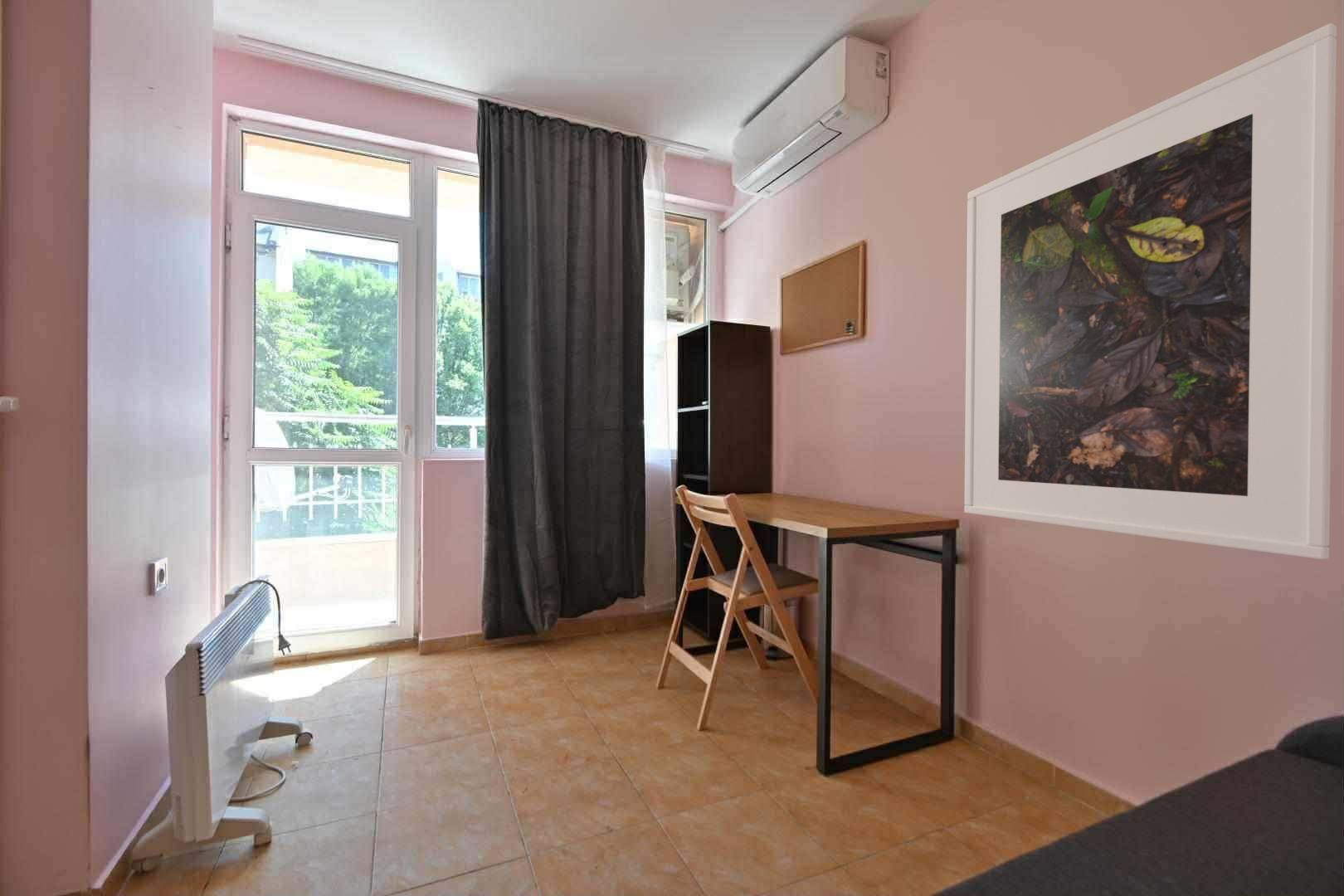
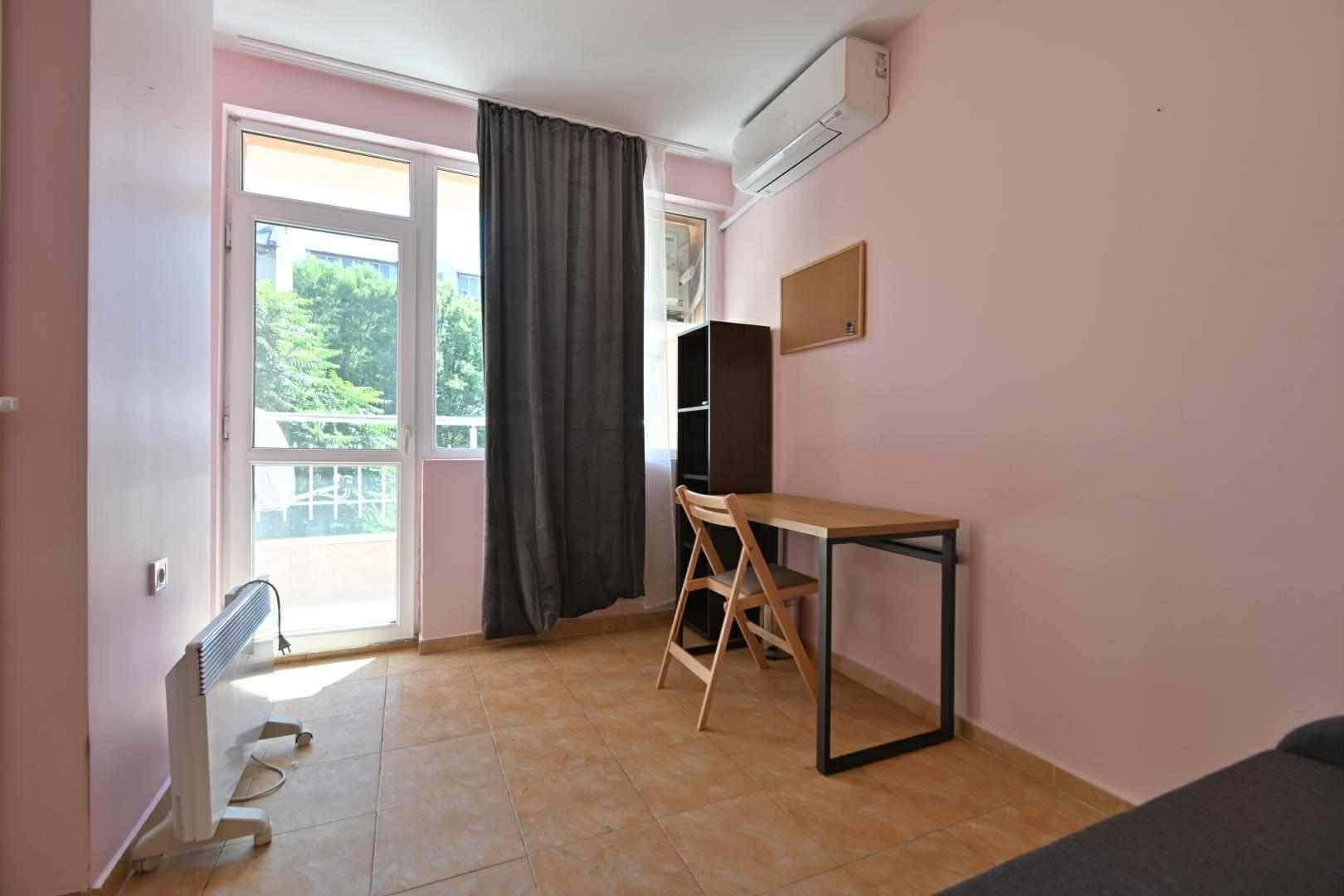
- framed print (1103, 330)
